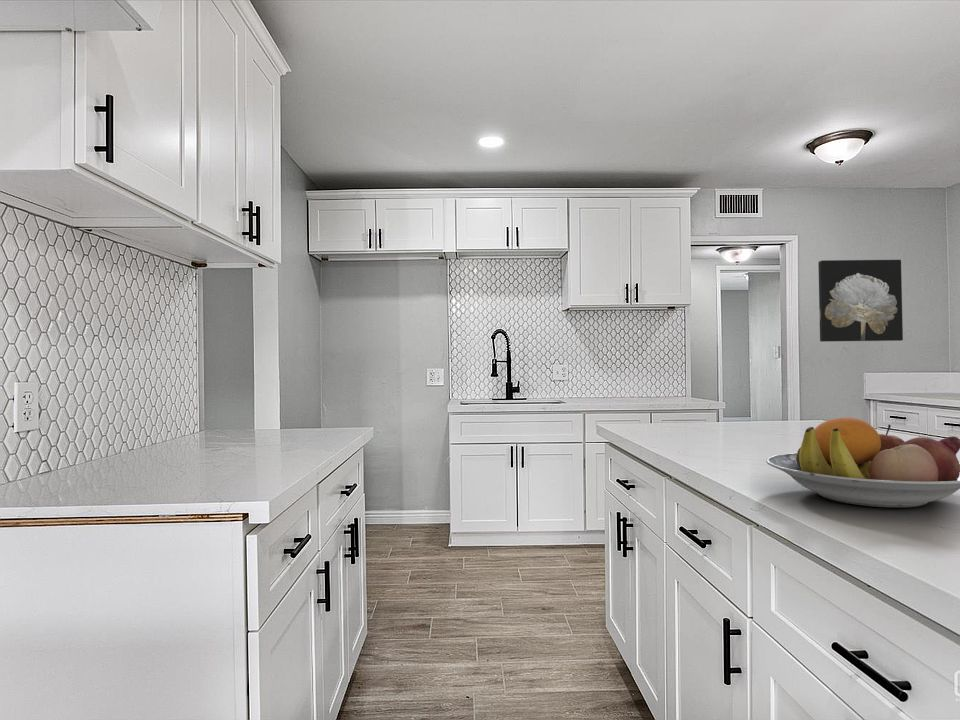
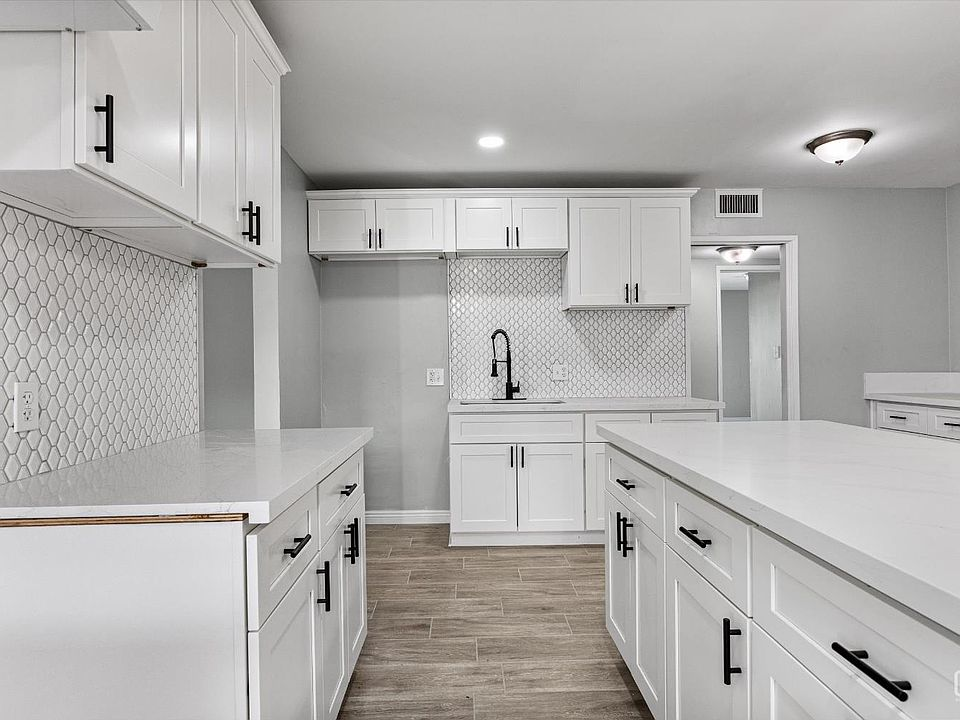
- fruit bowl (869, 457)
- wall art (860, 300)
